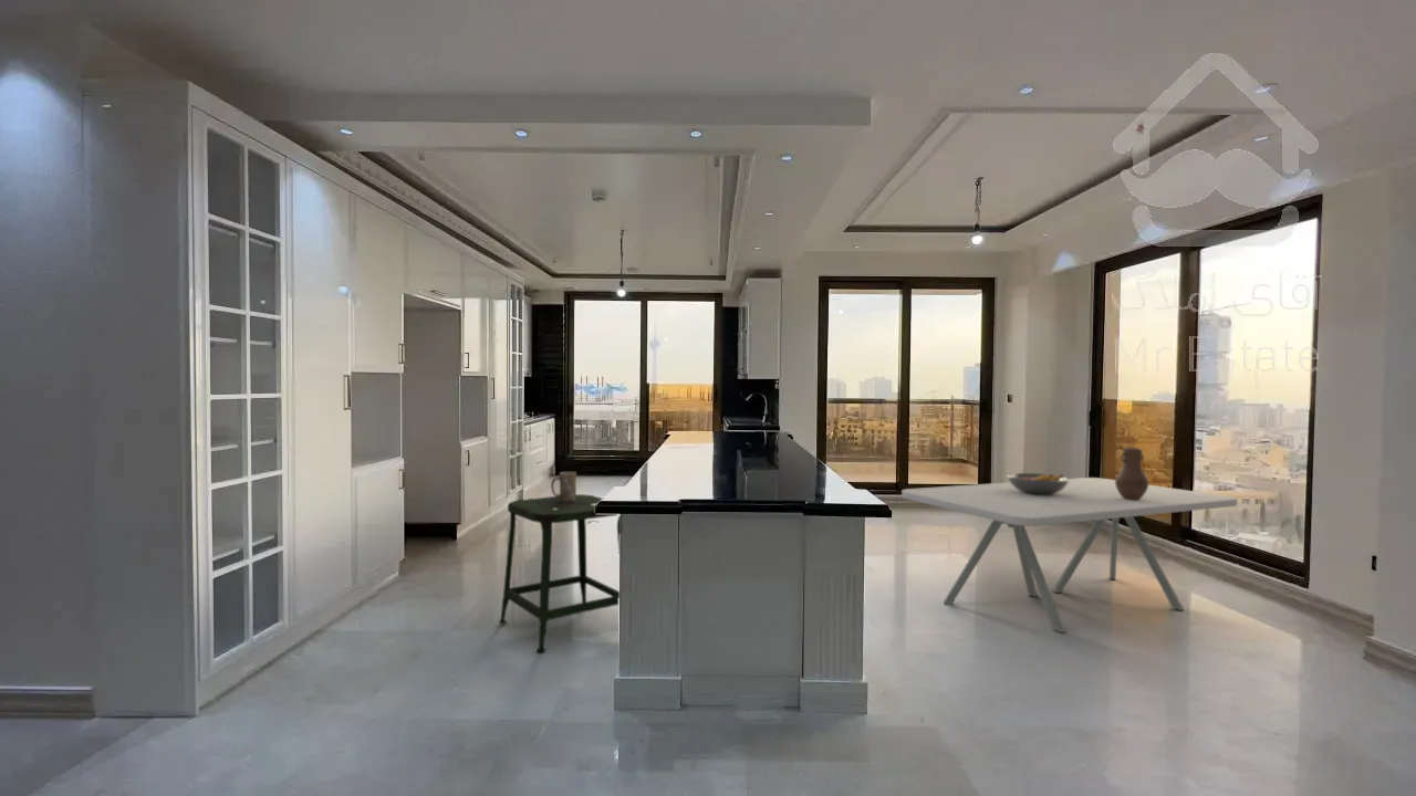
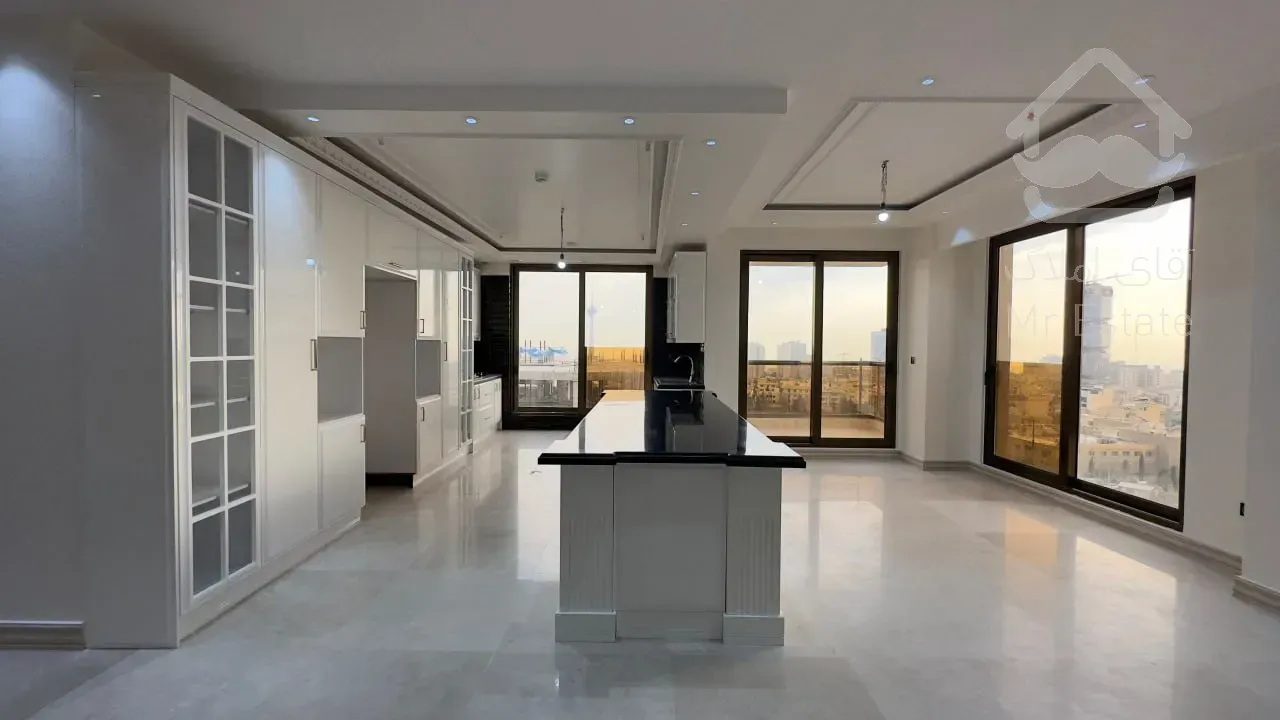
- fruit bowl (1037, 482)
- vase (1132, 473)
- stool (568, 577)
- mug (564, 485)
- dining table (1075, 552)
